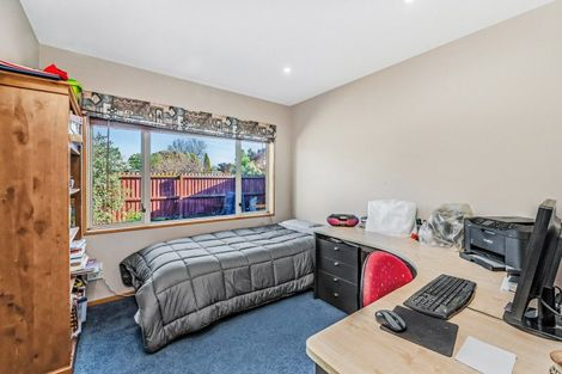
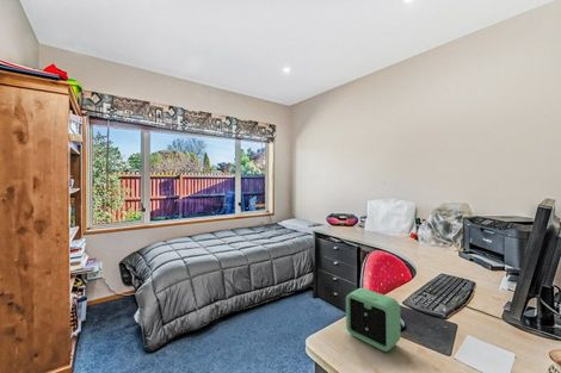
+ alarm clock (371, 317)
